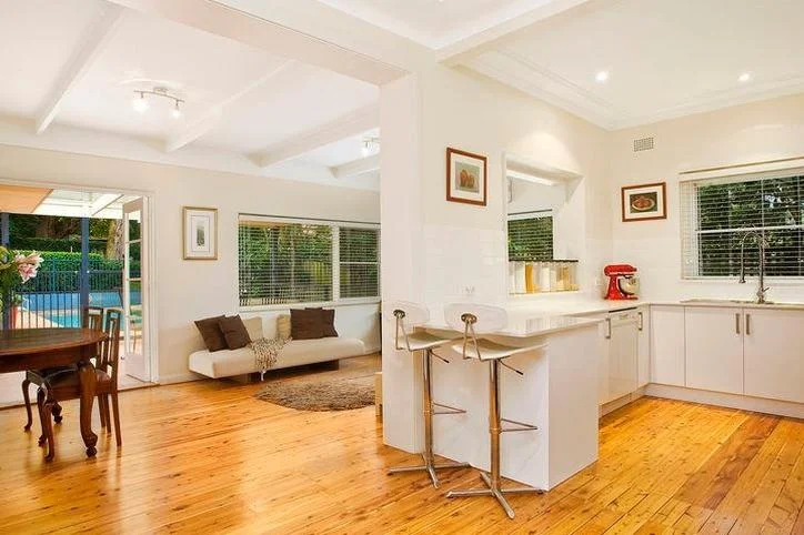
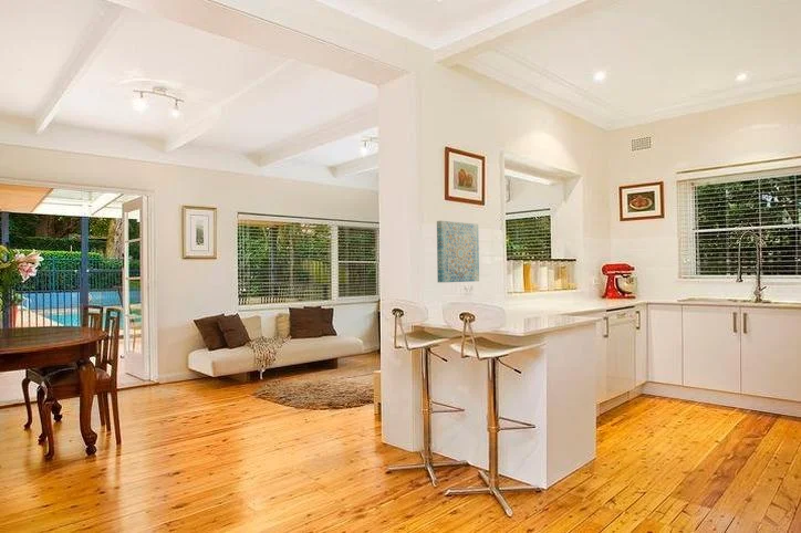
+ wall art (458, 252)
